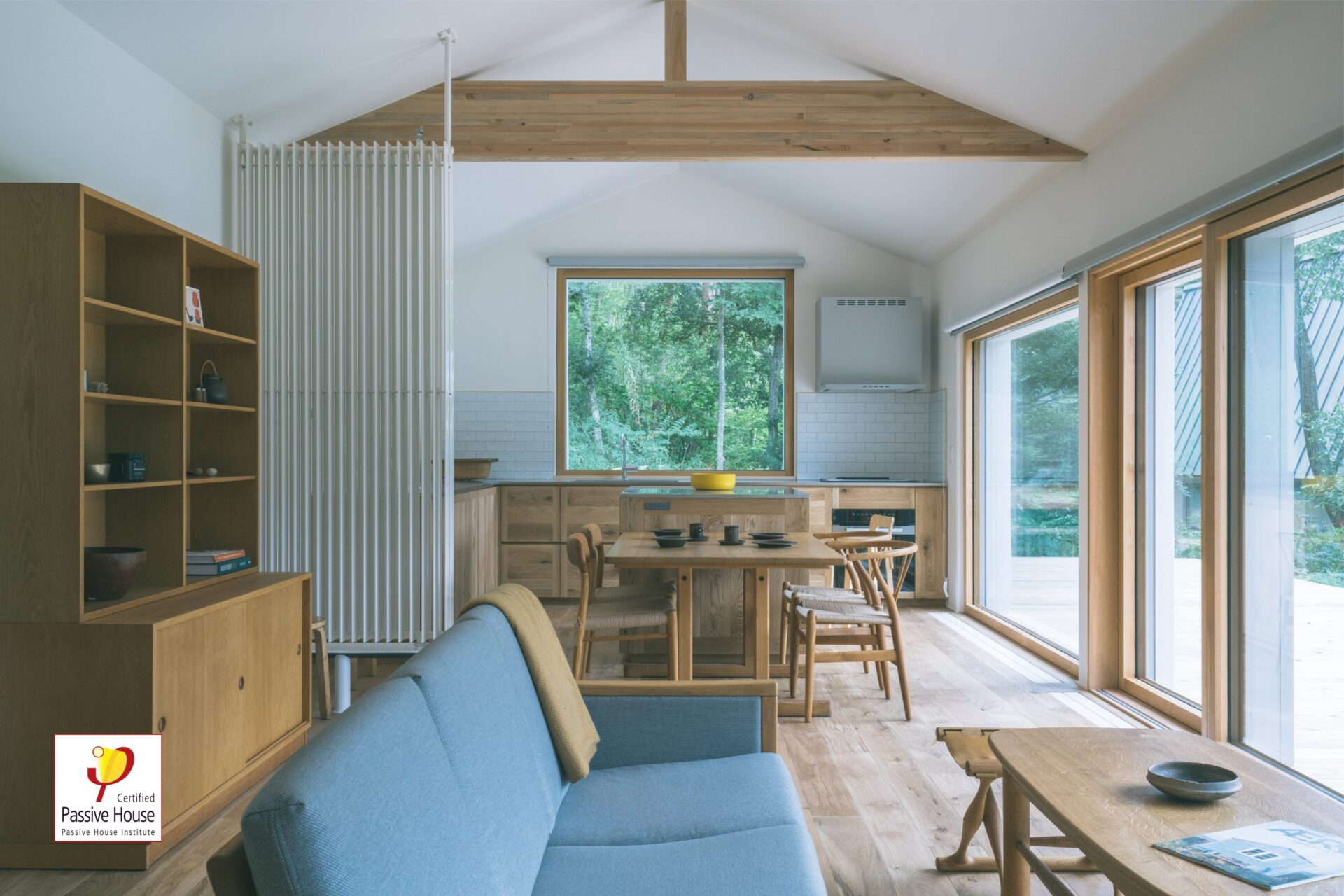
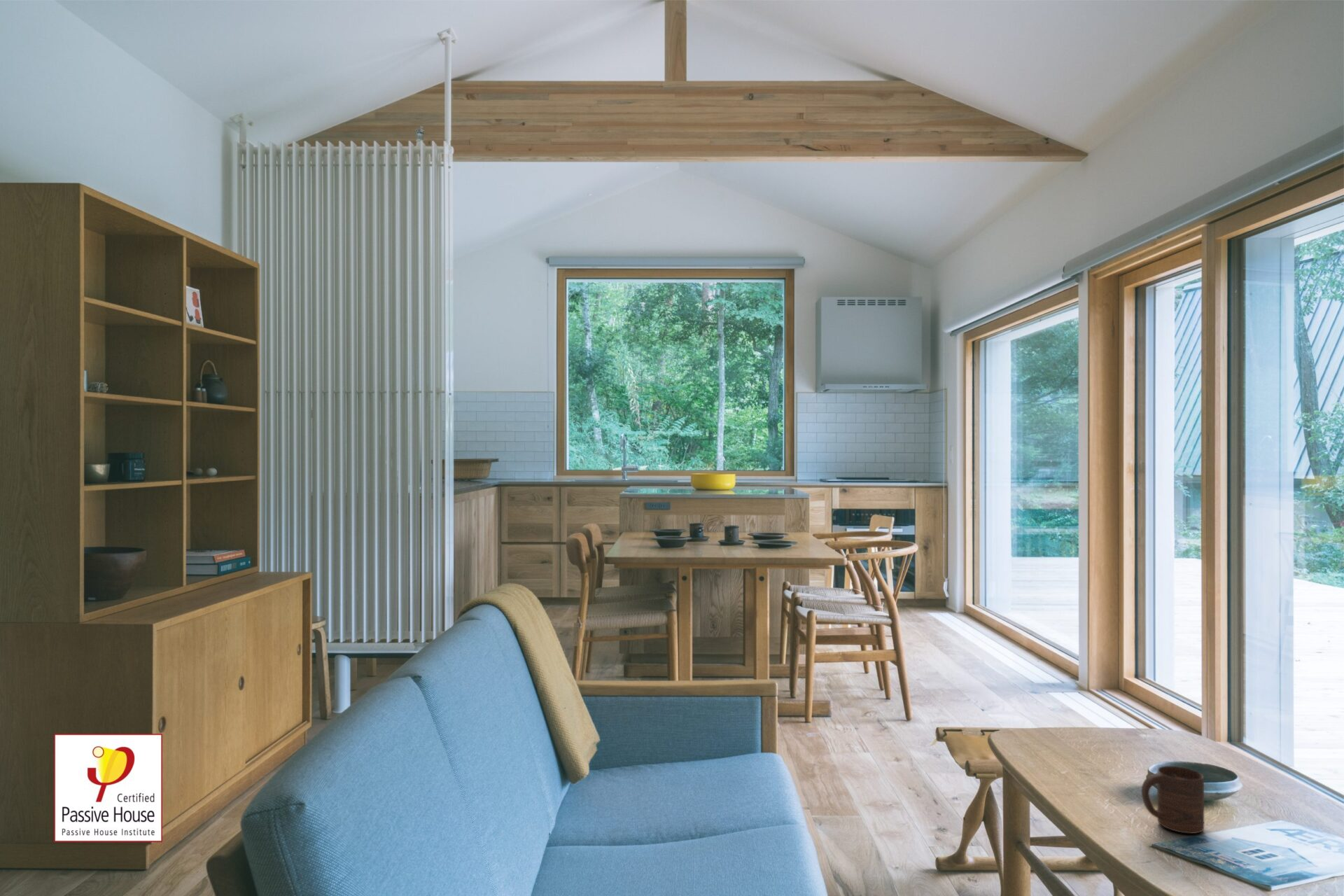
+ cup (1175, 800)
